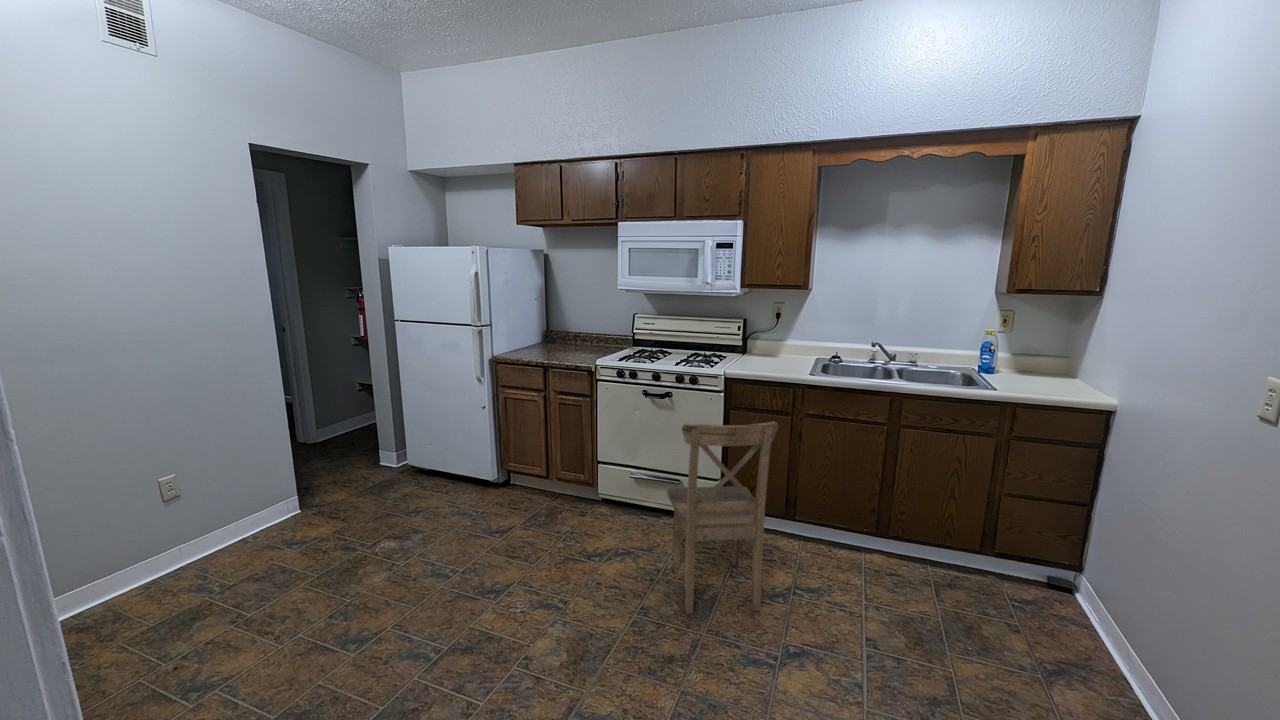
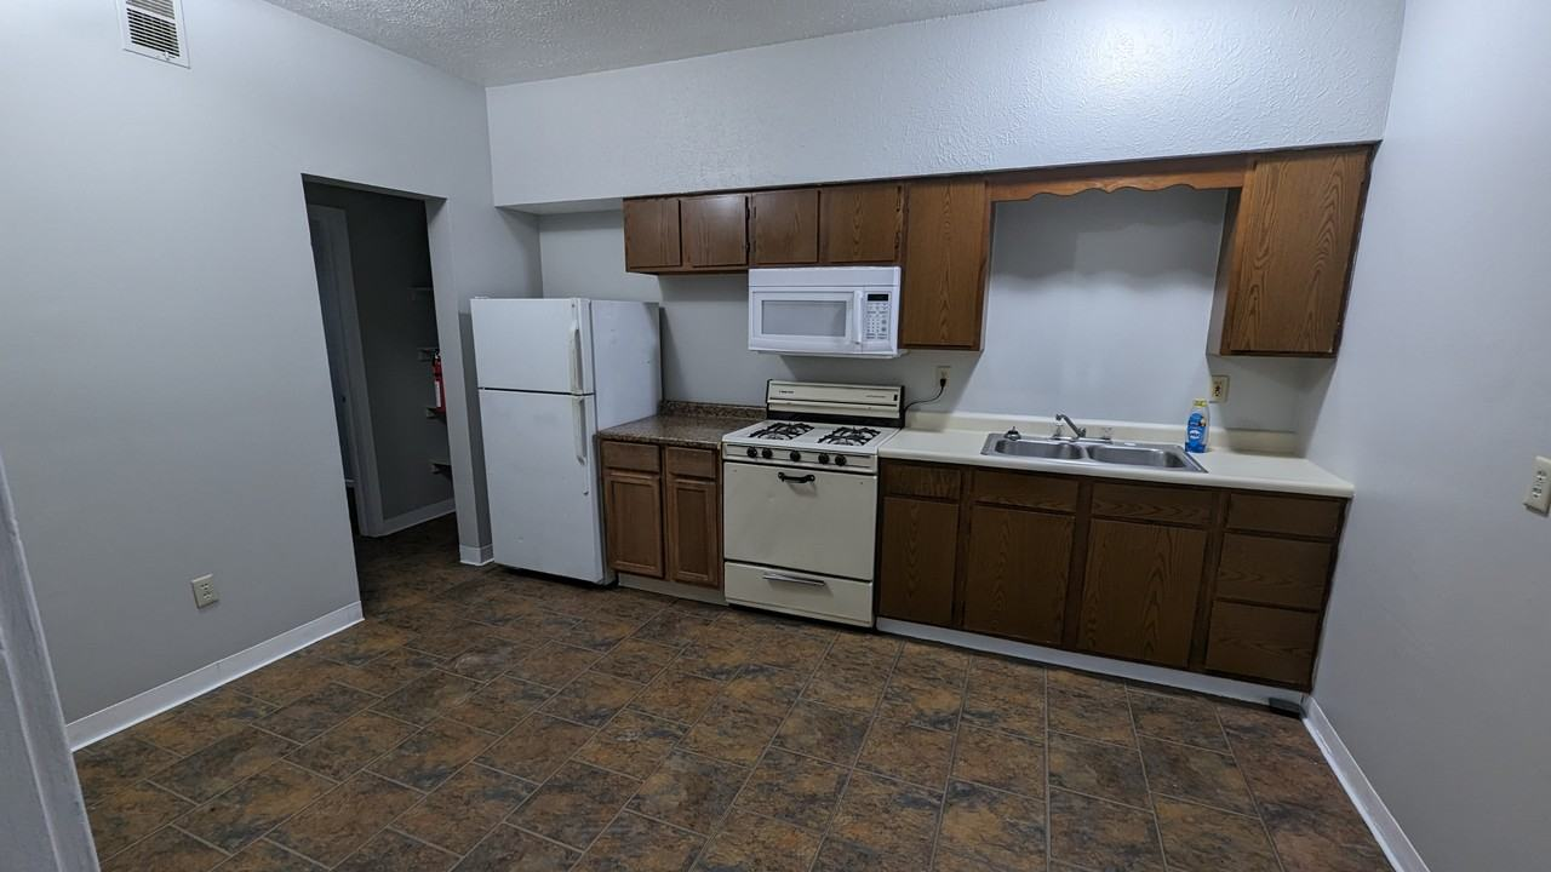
- dining chair (717, 502)
